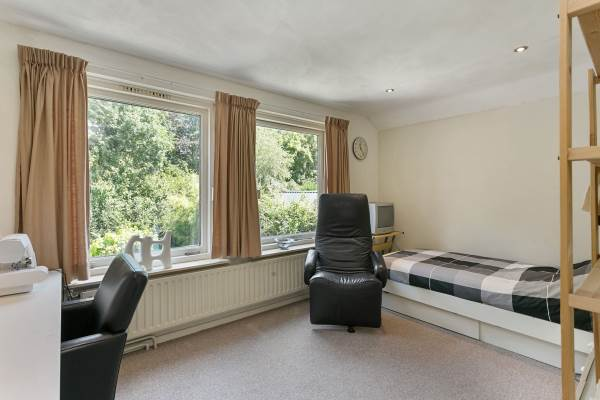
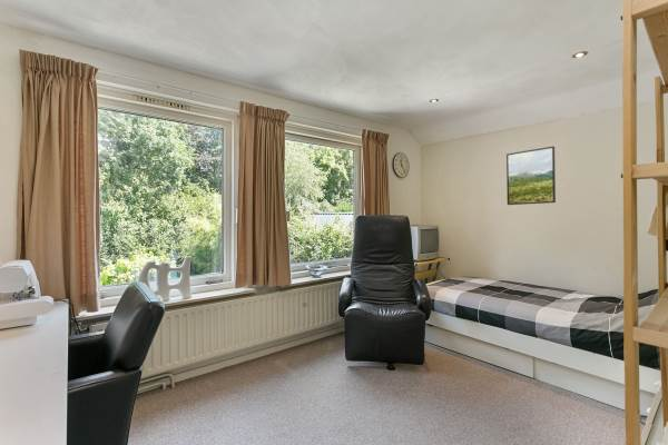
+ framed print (529, 177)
